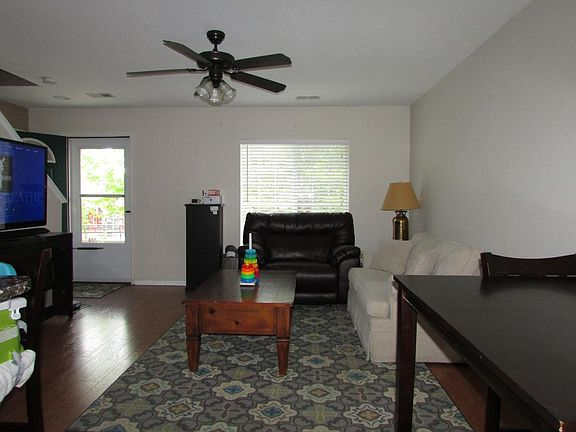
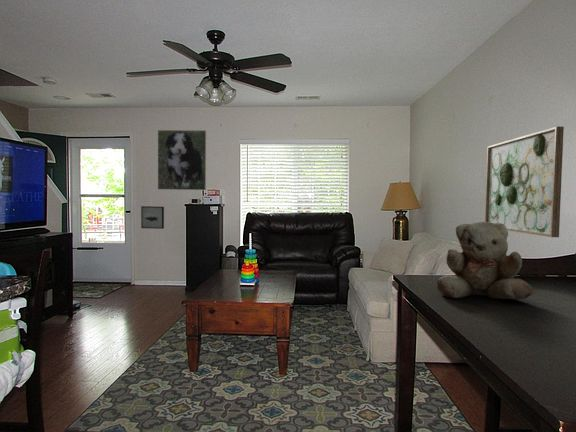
+ teddy bear (480, 260)
+ wall art (515, 184)
+ wall art (152, 217)
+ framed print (181, 160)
